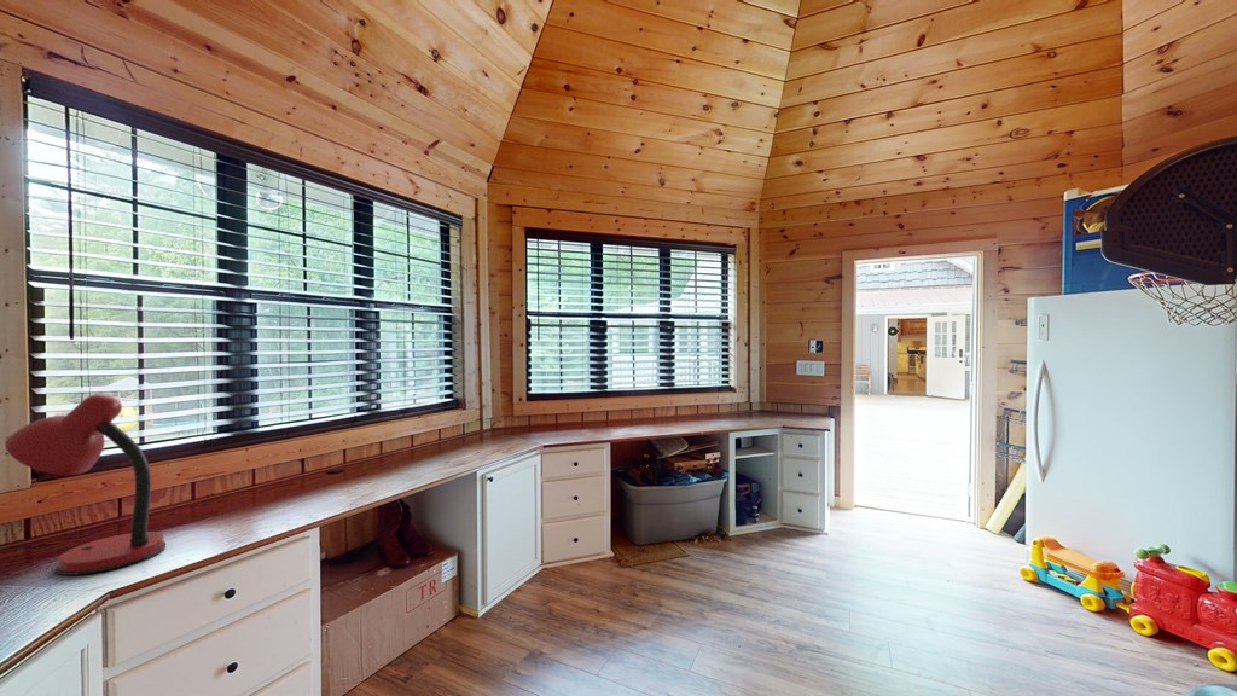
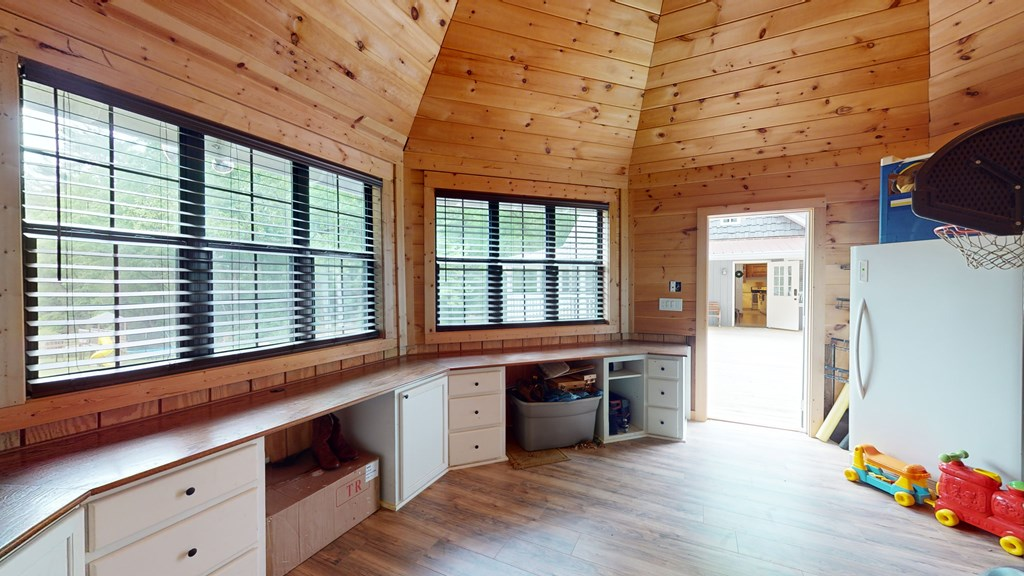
- desk lamp (87, 470)
